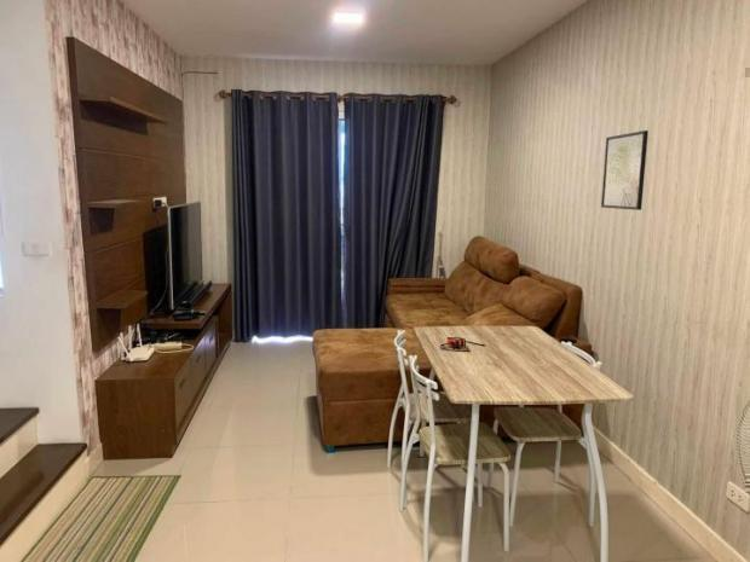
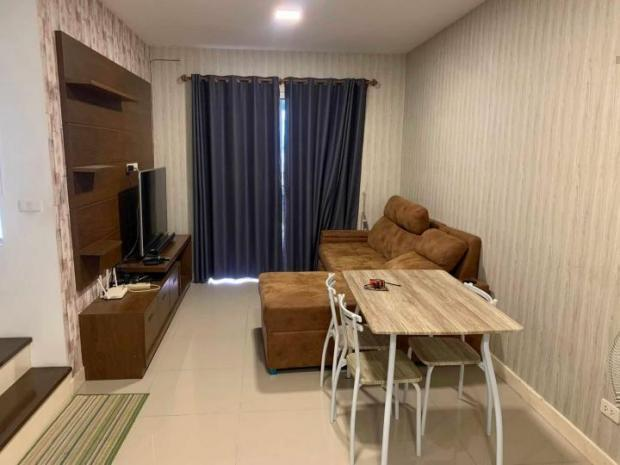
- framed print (622, 172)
